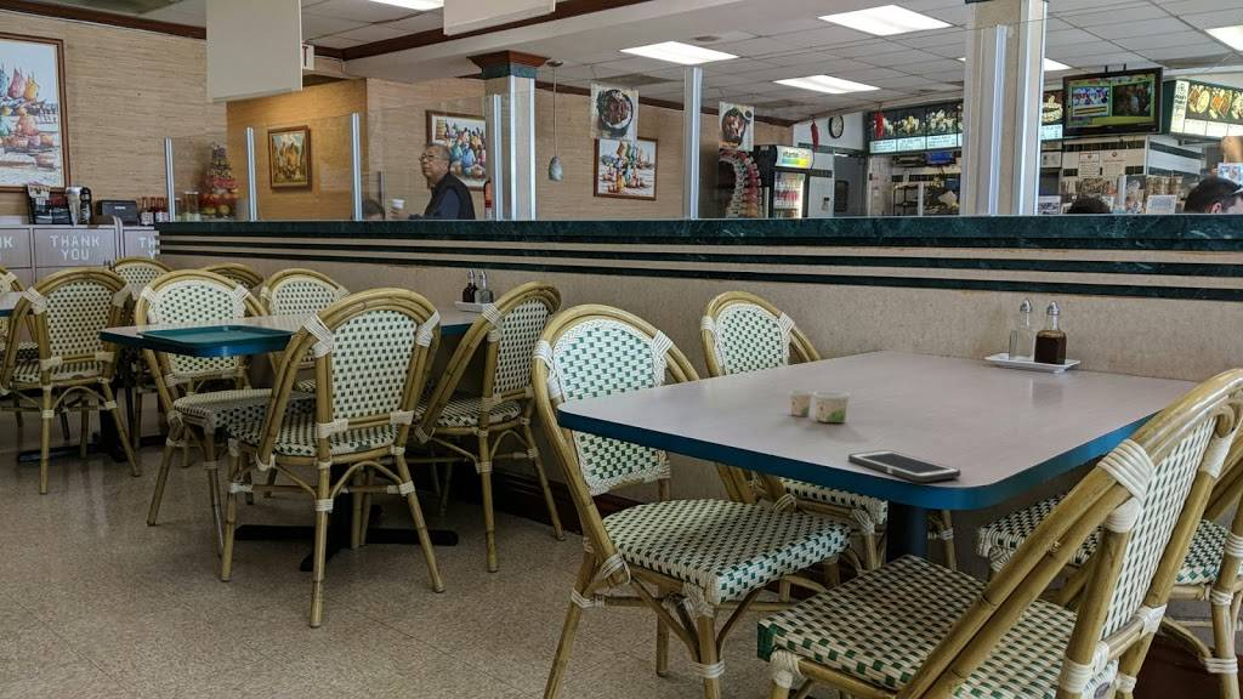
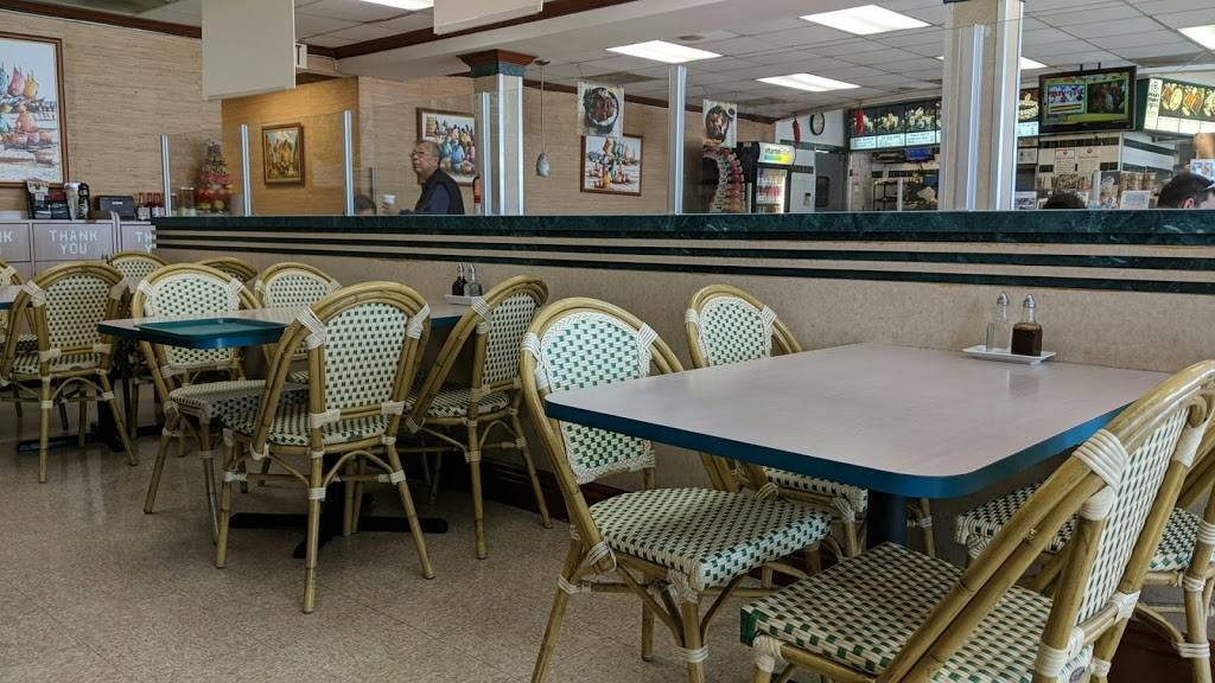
- paper cup (817, 404)
- cell phone (902, 465)
